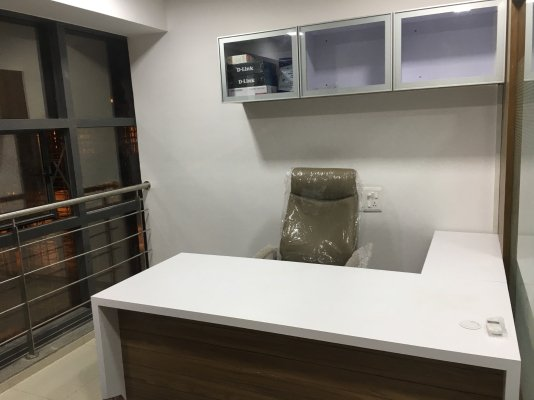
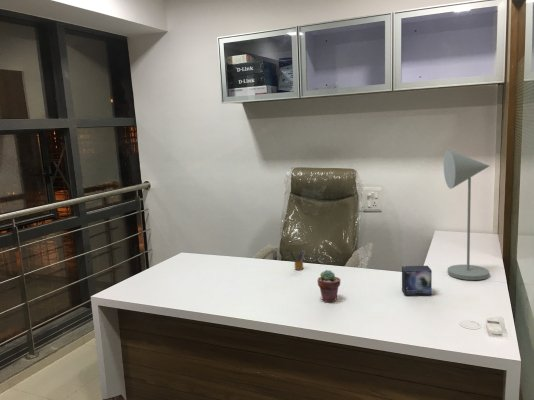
+ small box (416, 280)
+ potted succulent (329, 284)
+ pencil box (298, 258)
+ desk lamp (468, 212)
